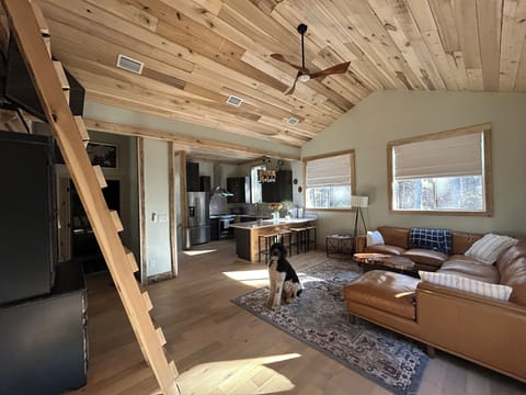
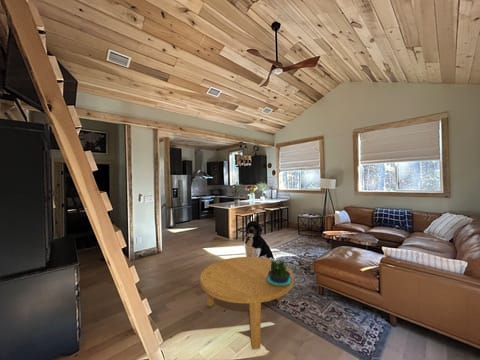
+ coffee table (247, 293)
+ potted plant (279, 269)
